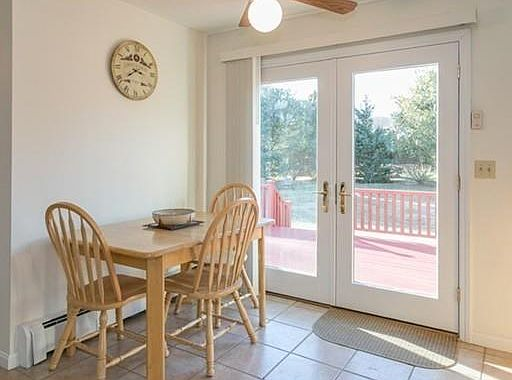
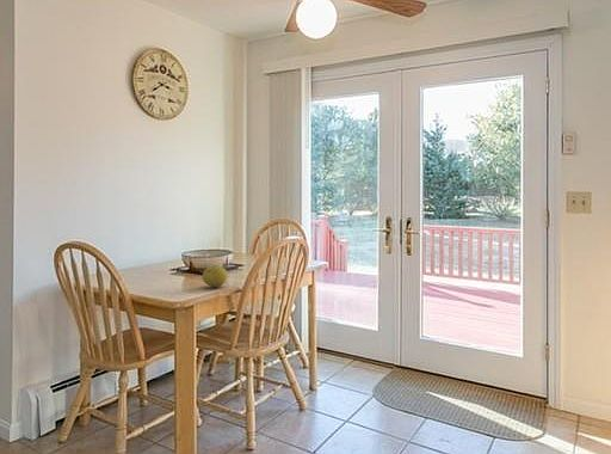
+ fruit (215, 276)
